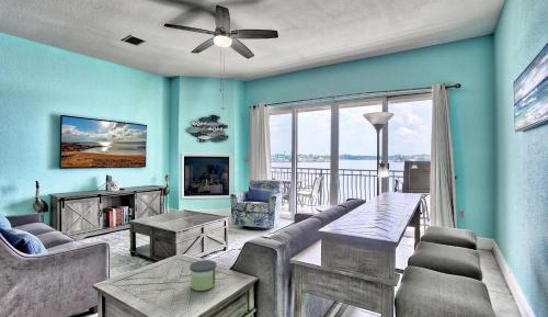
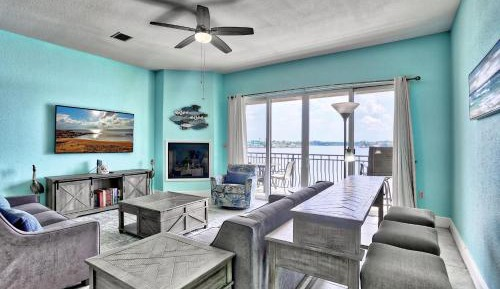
- candle (203, 275)
